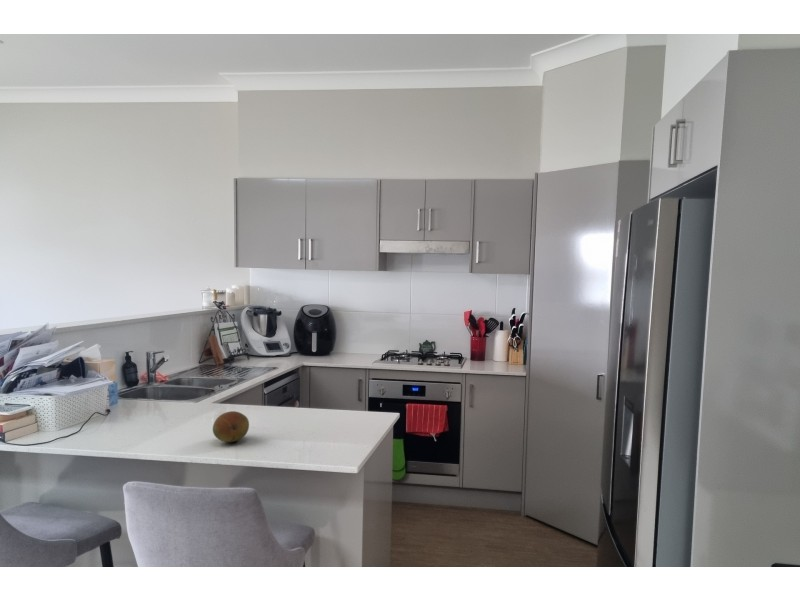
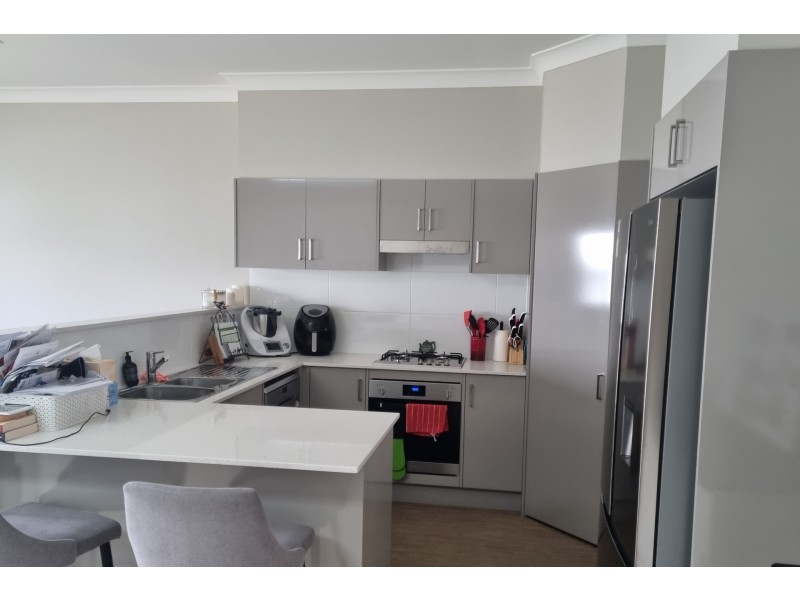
- fruit (230, 425)
